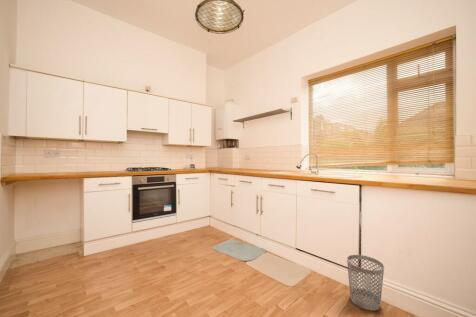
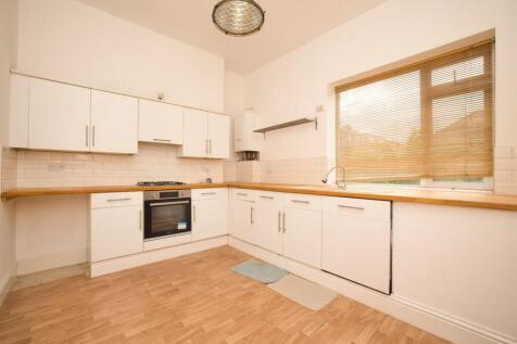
- wastebasket (364, 281)
